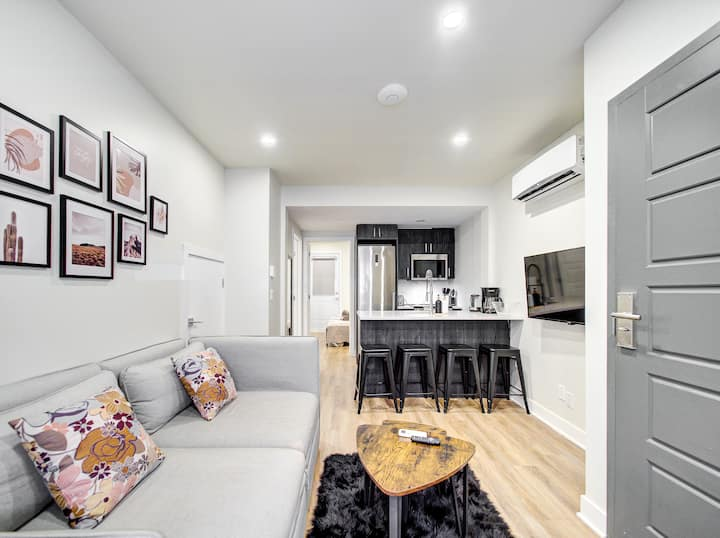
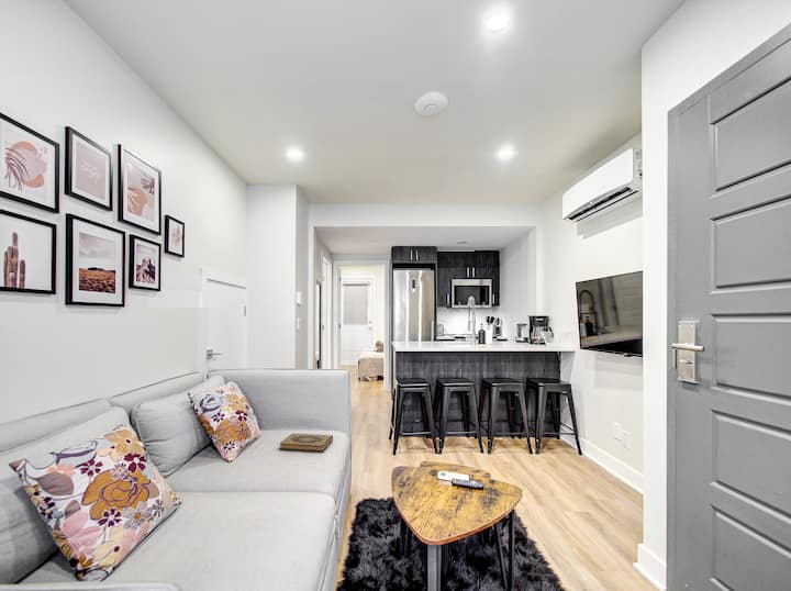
+ hardback book (307, 442)
